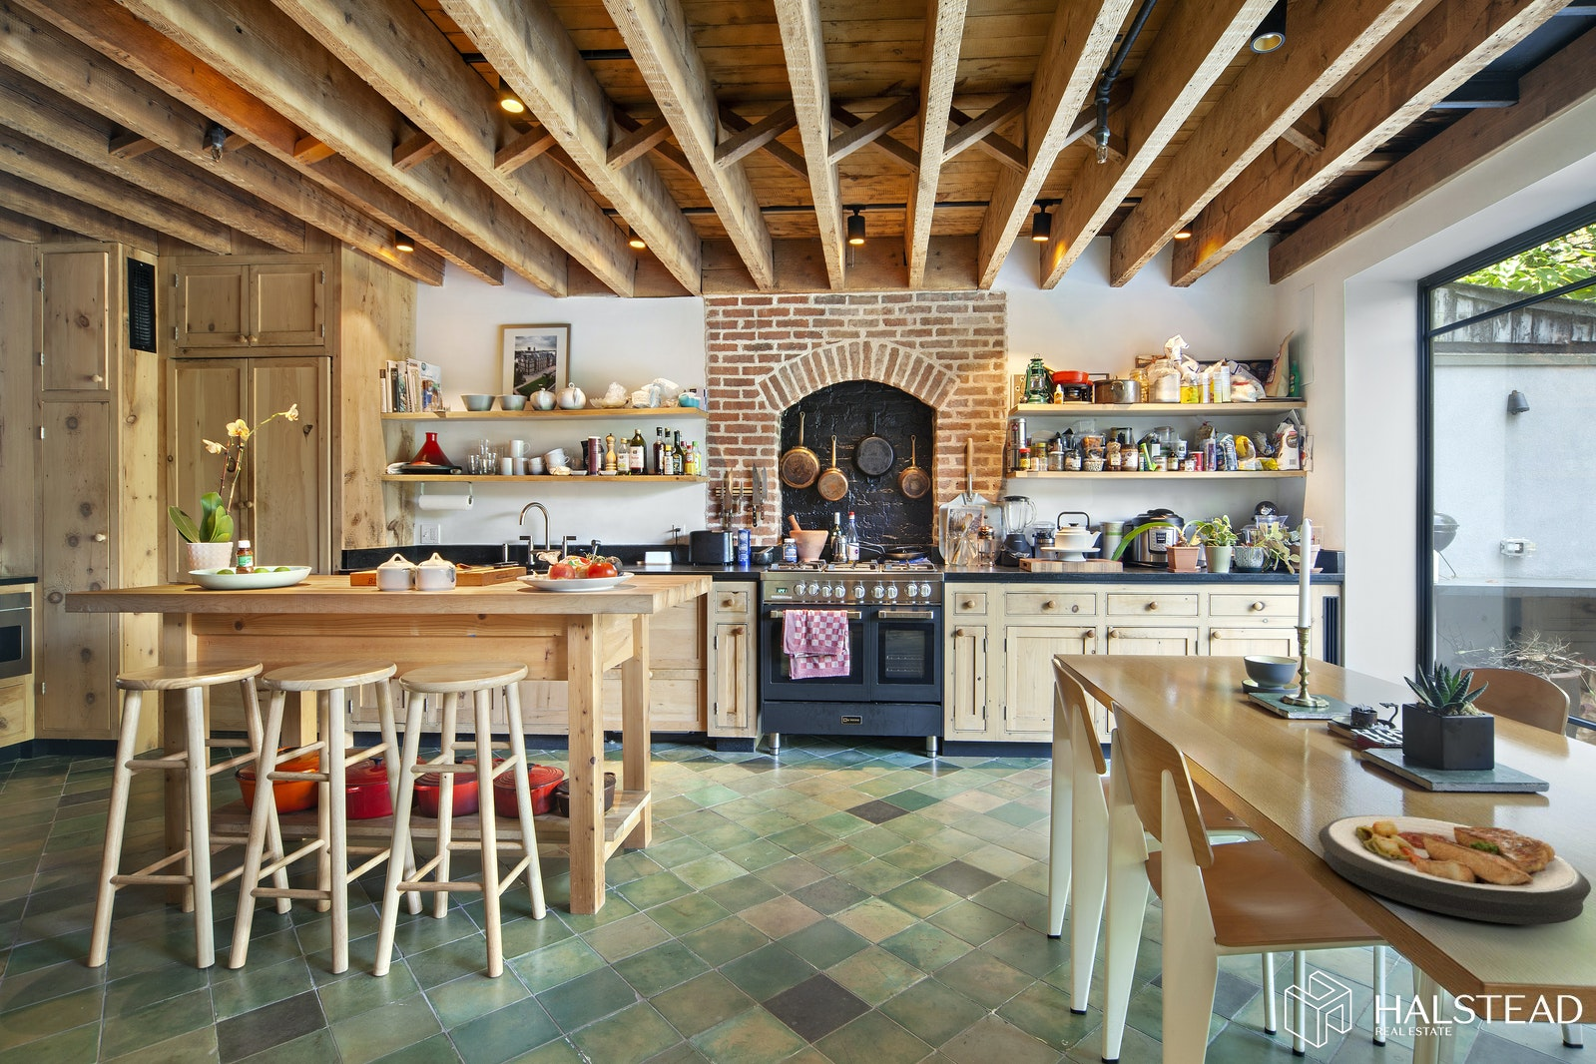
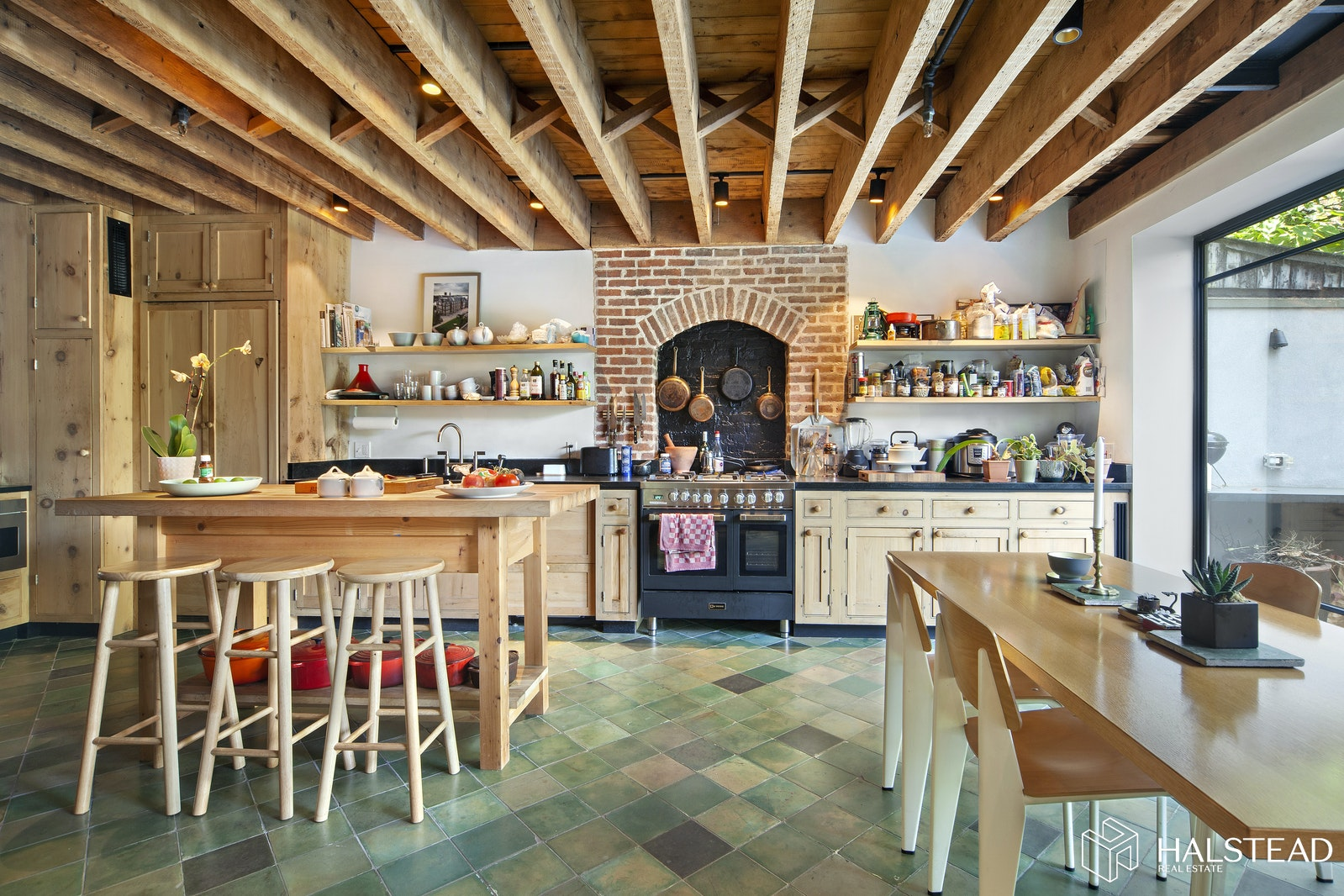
- plate (1443, 854)
